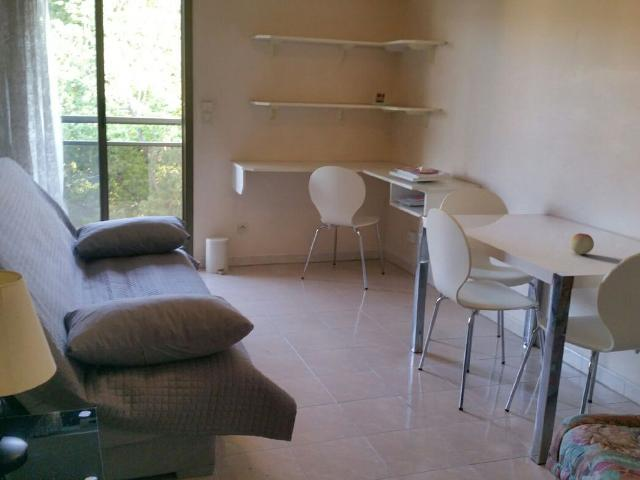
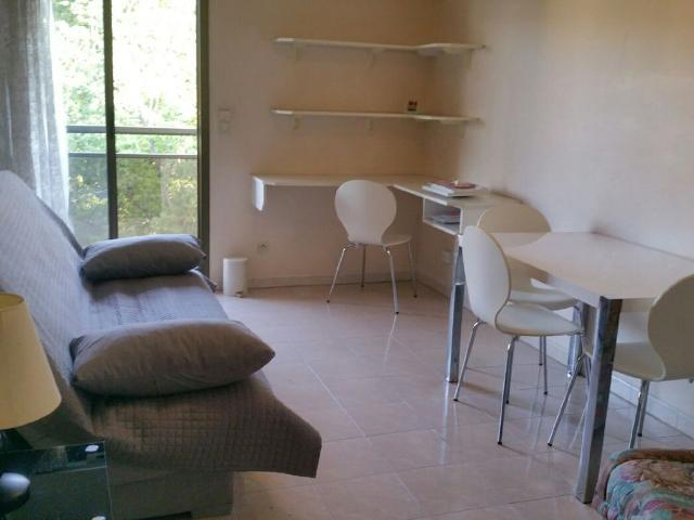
- fruit (581, 243)
